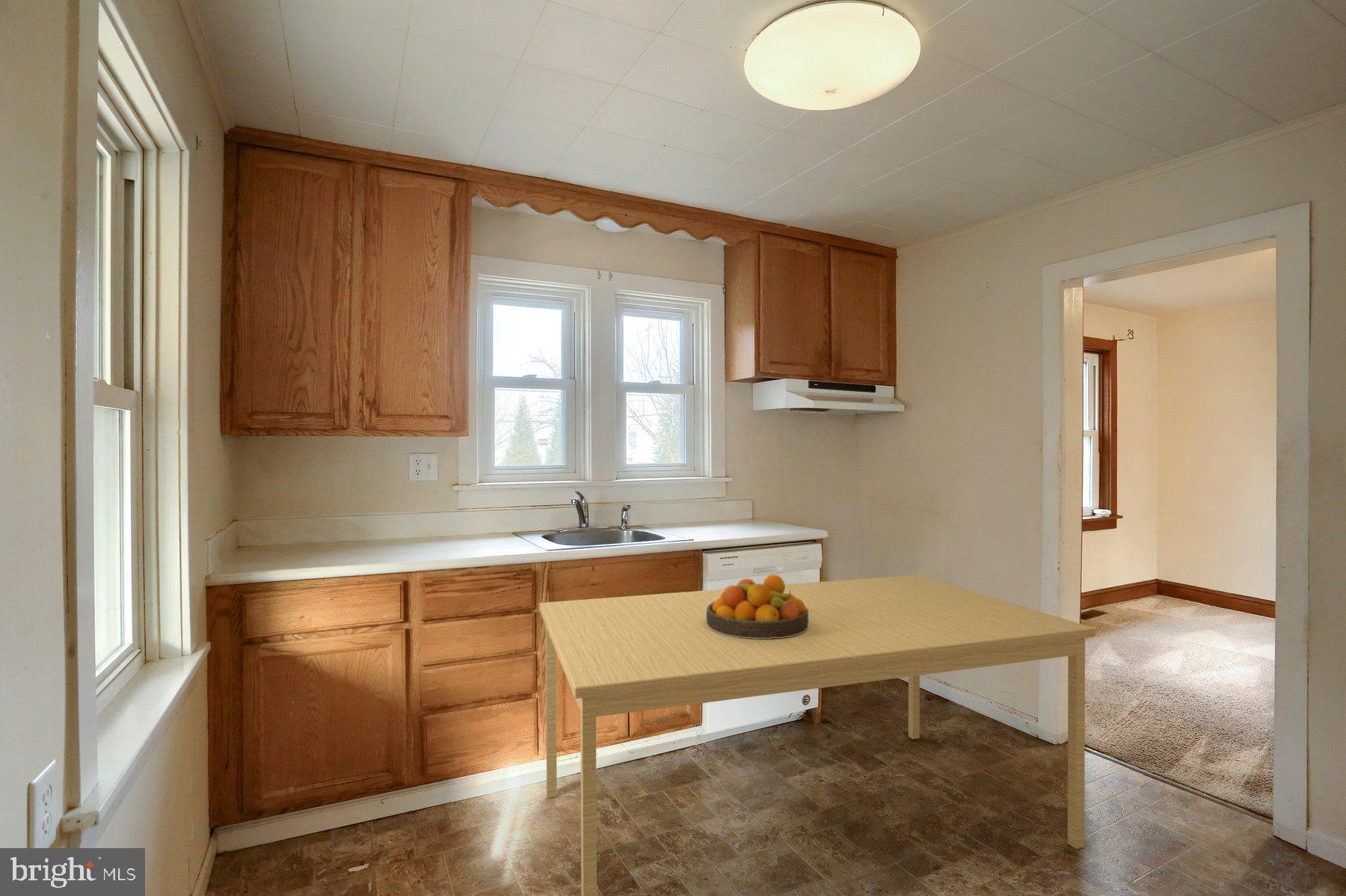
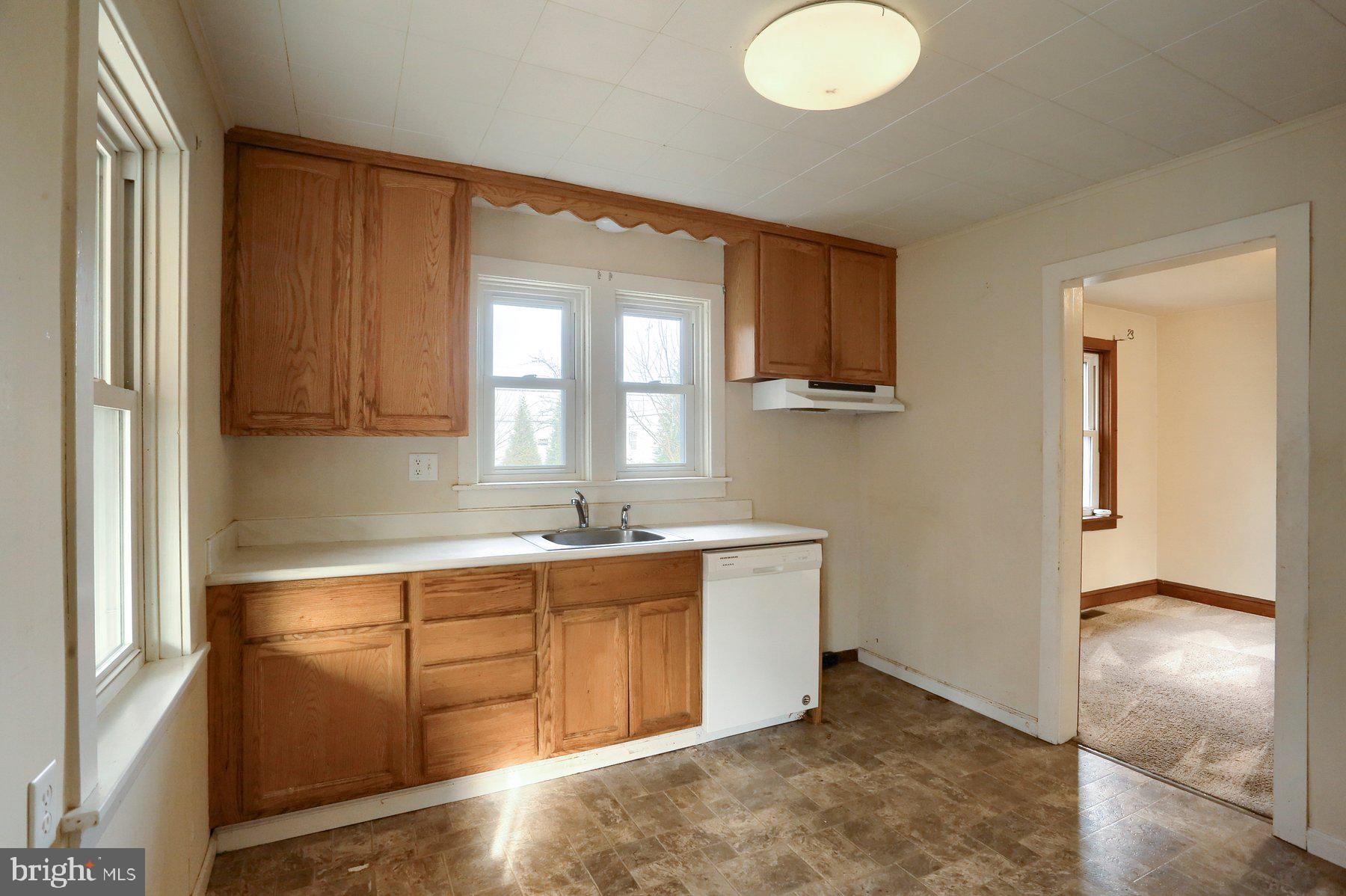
- fruit bowl (757, 601)
- dining table (793, 691)
